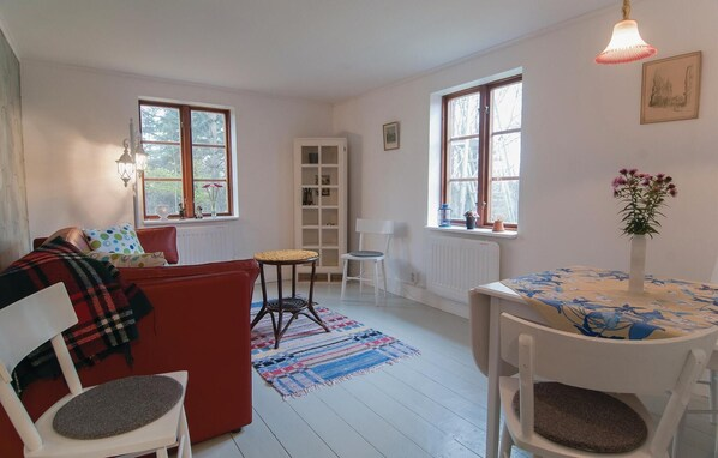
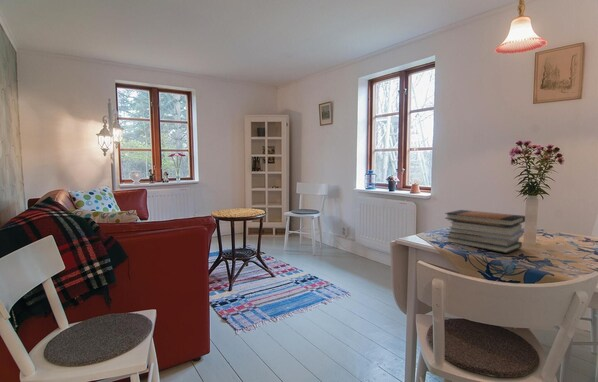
+ book stack (484, 229)
